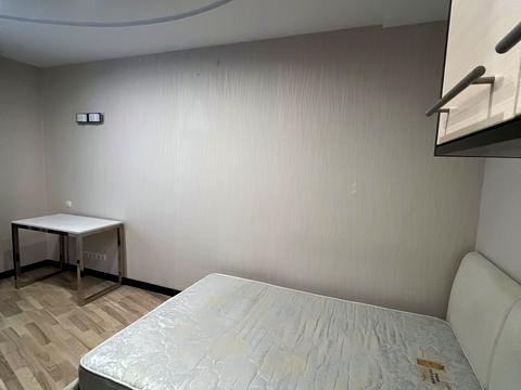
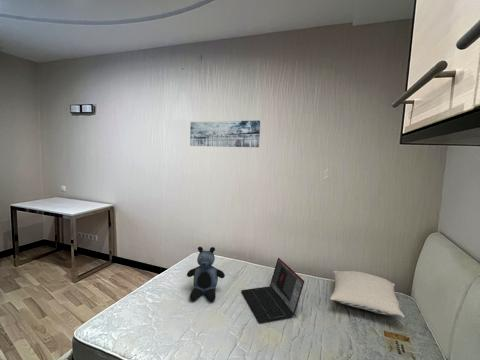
+ laptop (270, 286)
+ teddy bear (204, 272)
+ wall art (223, 134)
+ pillow (363, 291)
